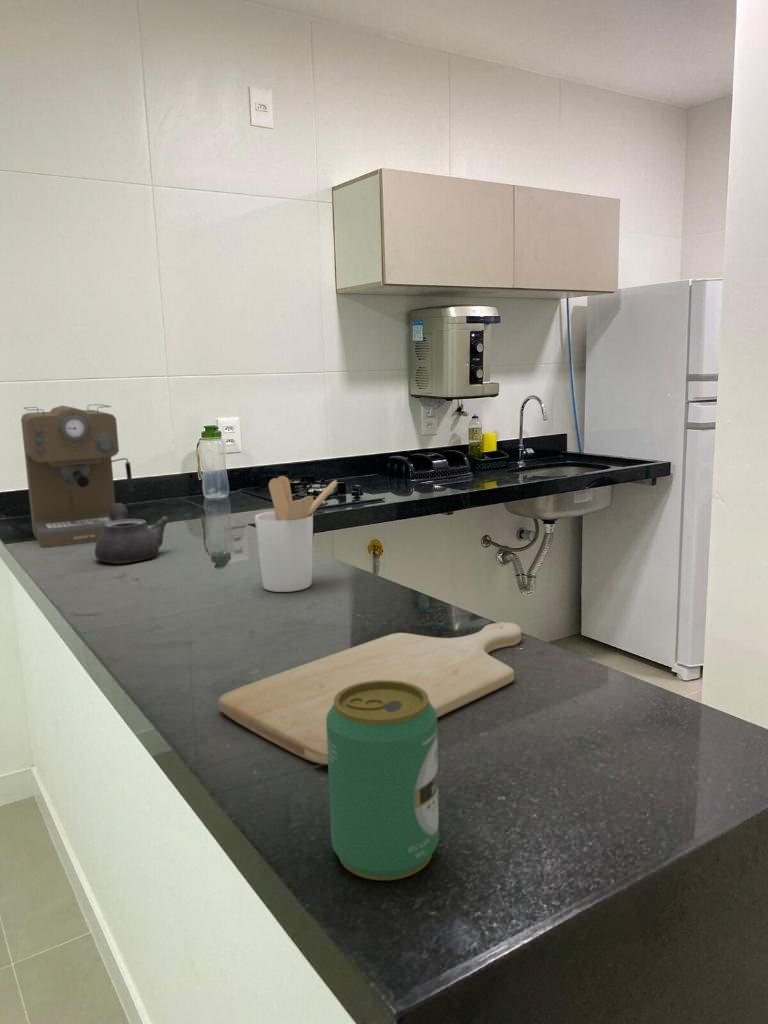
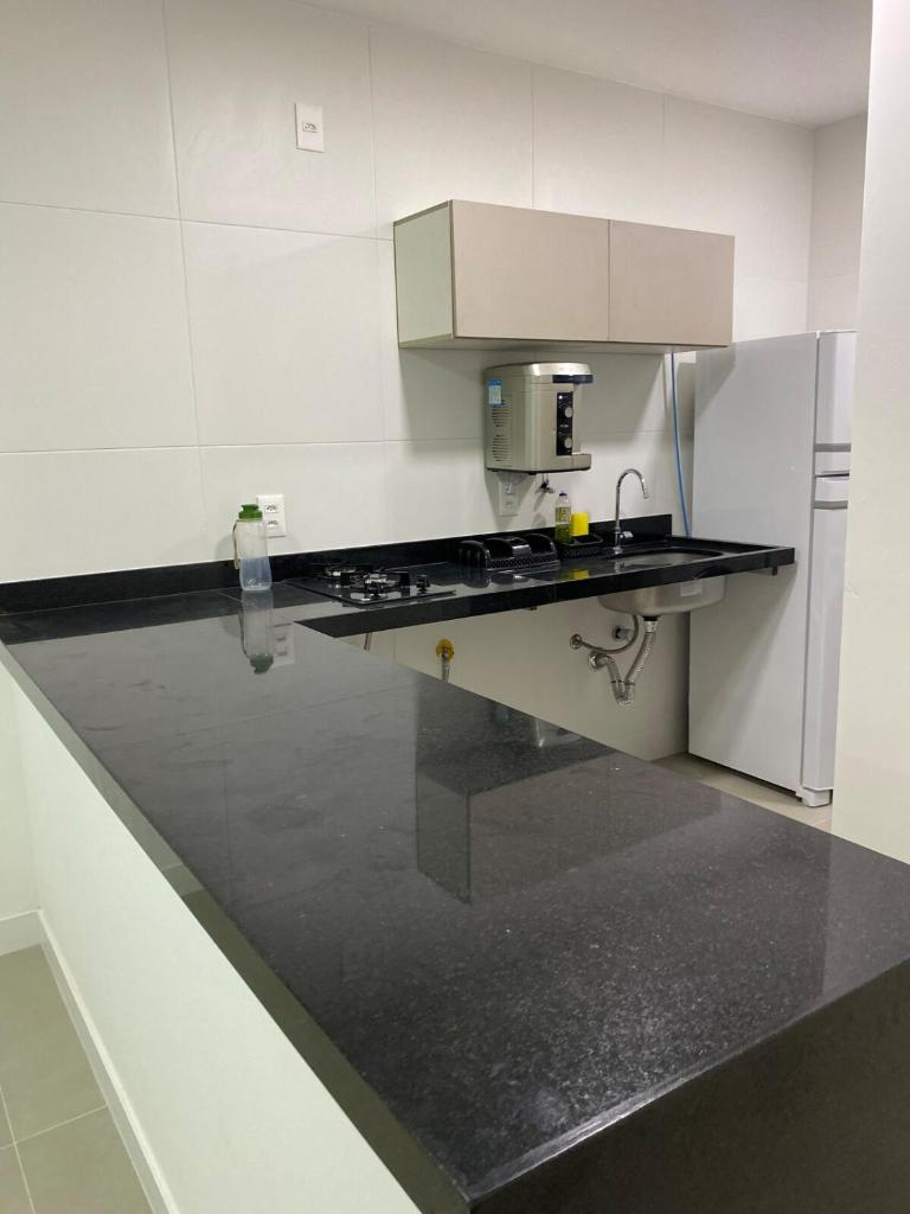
- beverage can (383, 775)
- utensil holder (300, 532)
- teapot (128, 531)
- chopping board (407, 672)
- coffee maker (80, 471)
